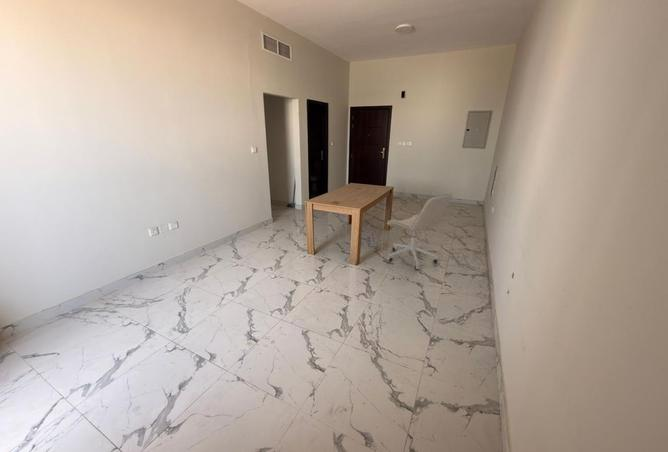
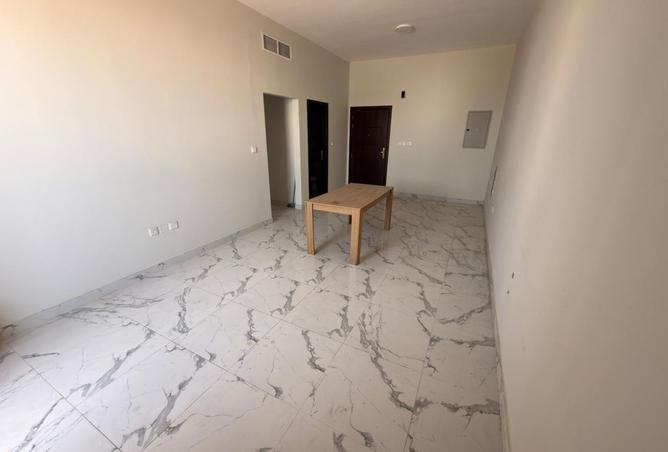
- office chair (415, 225)
